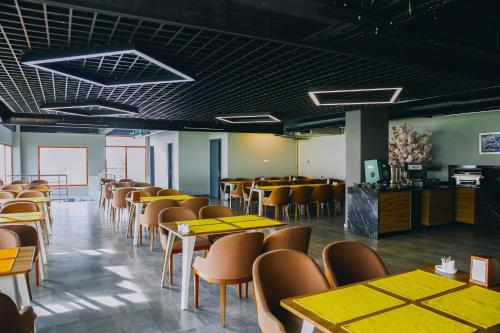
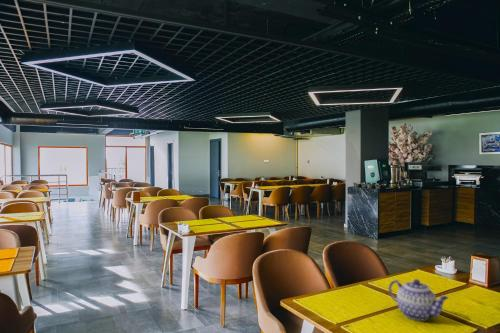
+ teapot (416, 297)
